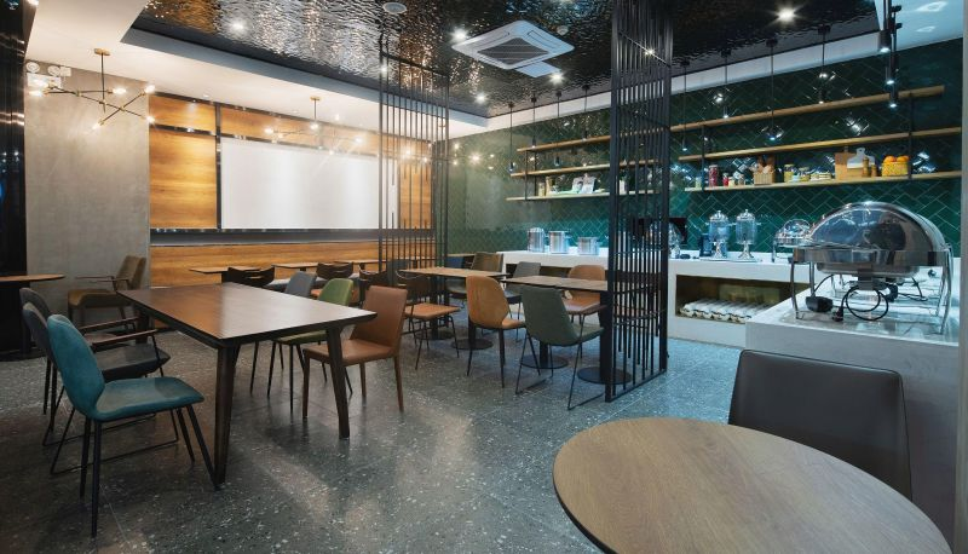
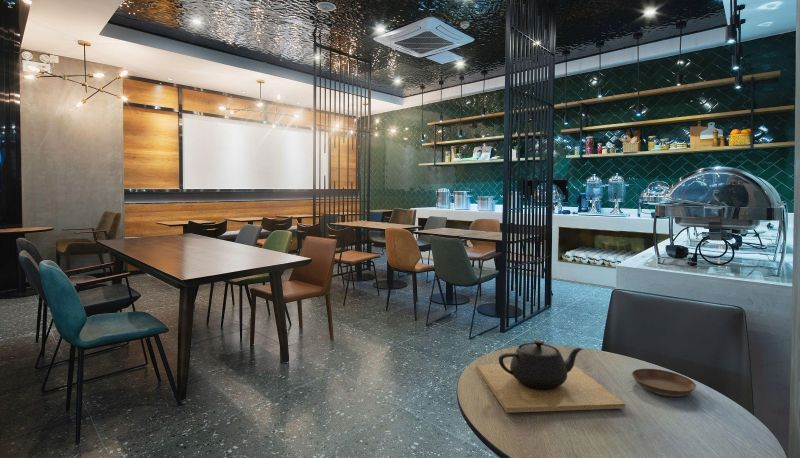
+ saucer (662, 383)
+ teapot (543, 363)
